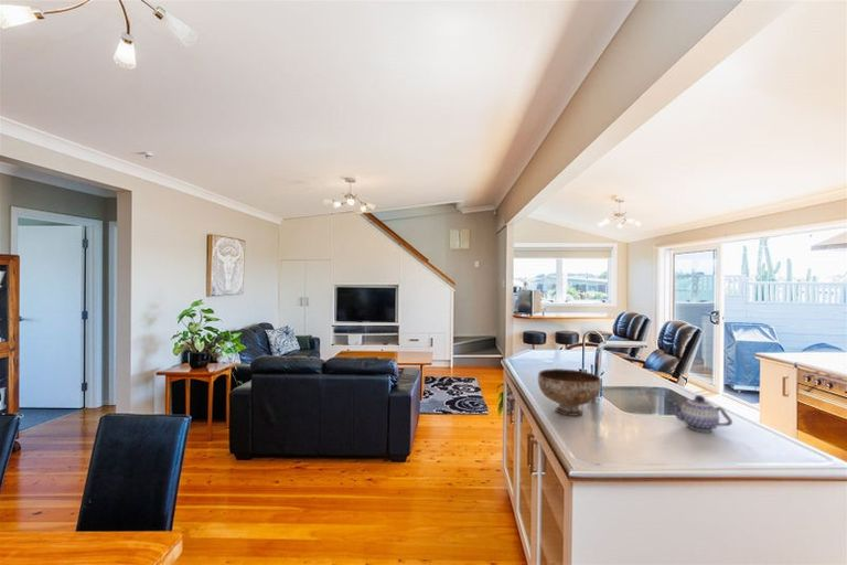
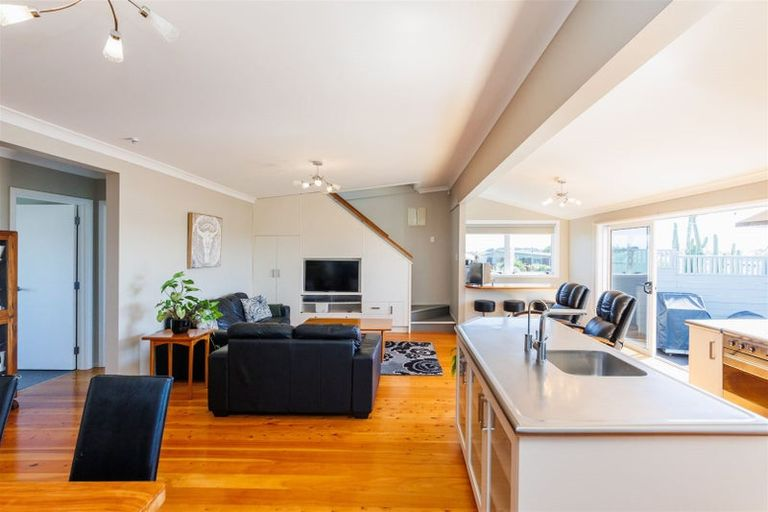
- bowl (568, 393)
- teapot (698, 412)
